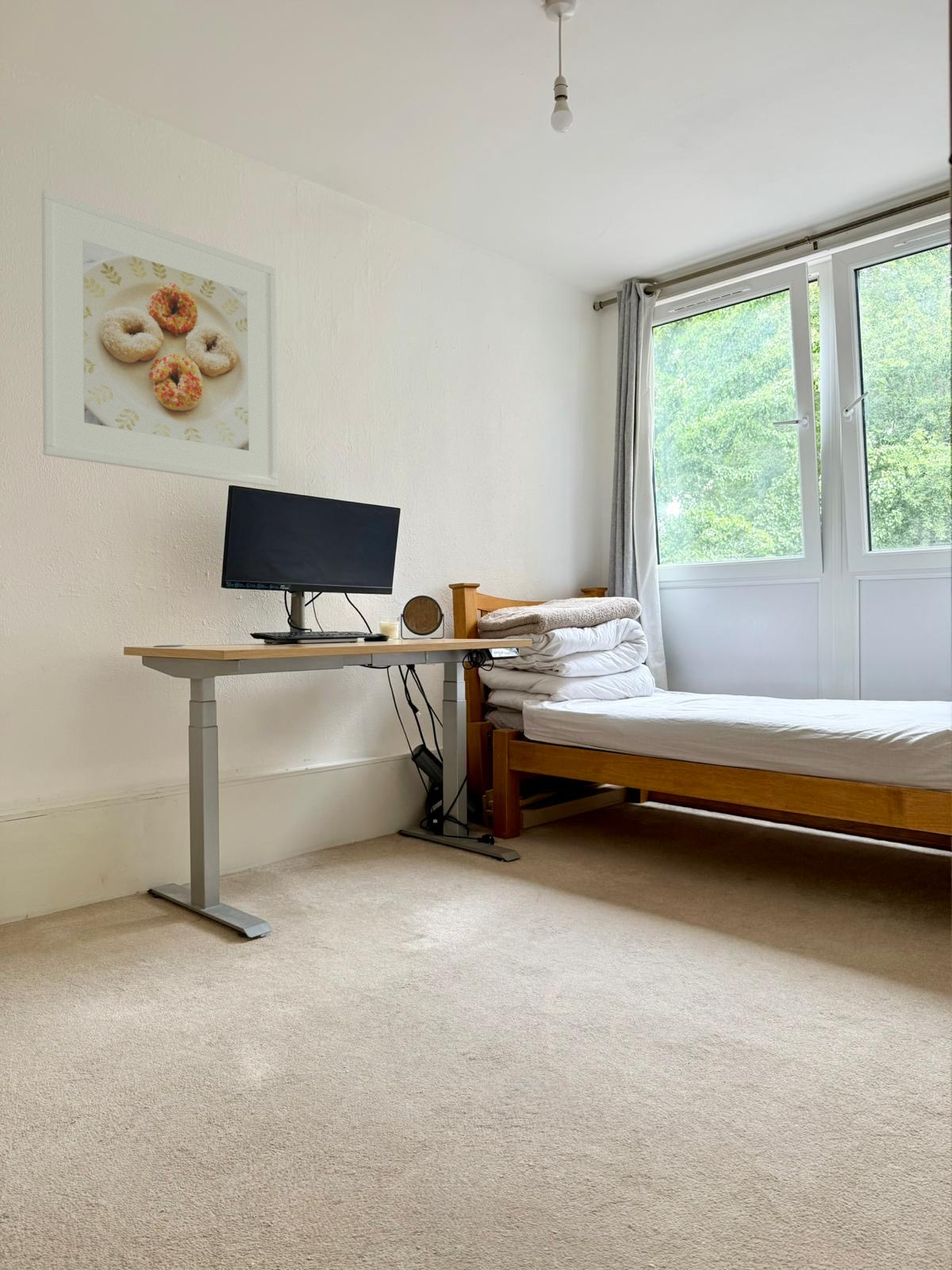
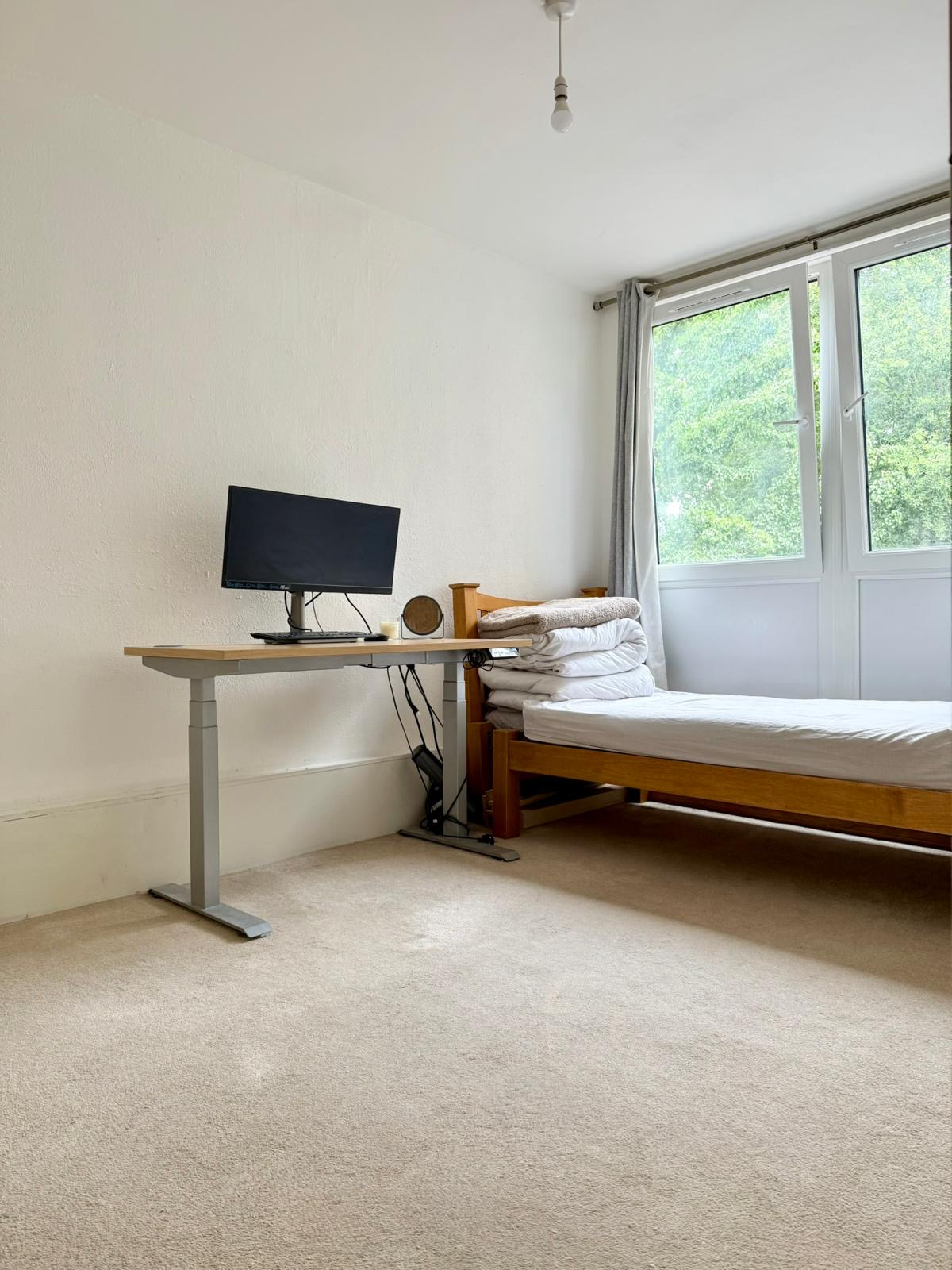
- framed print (171, 352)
